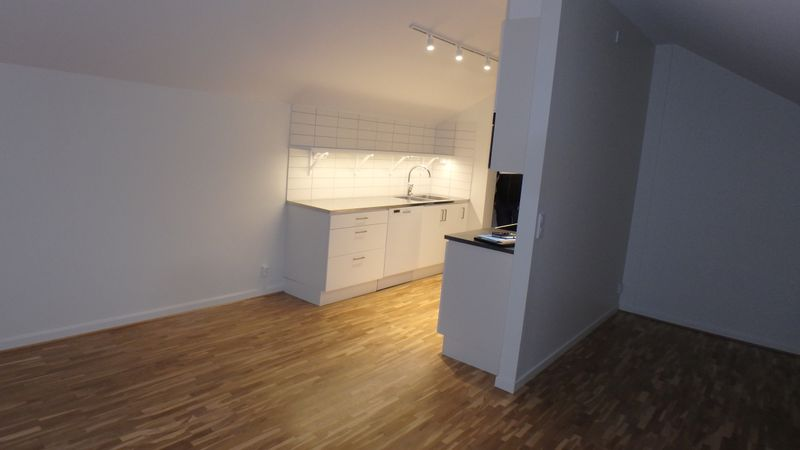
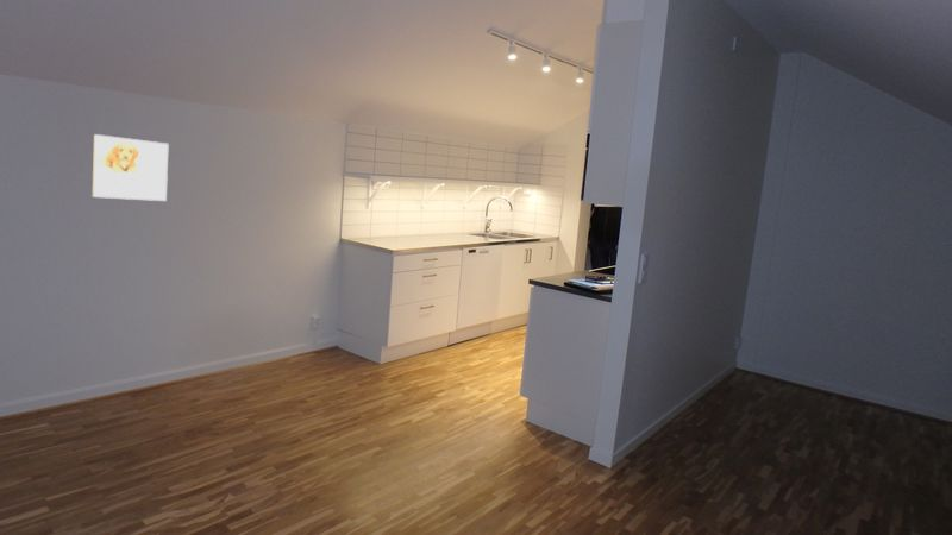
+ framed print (131, 169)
